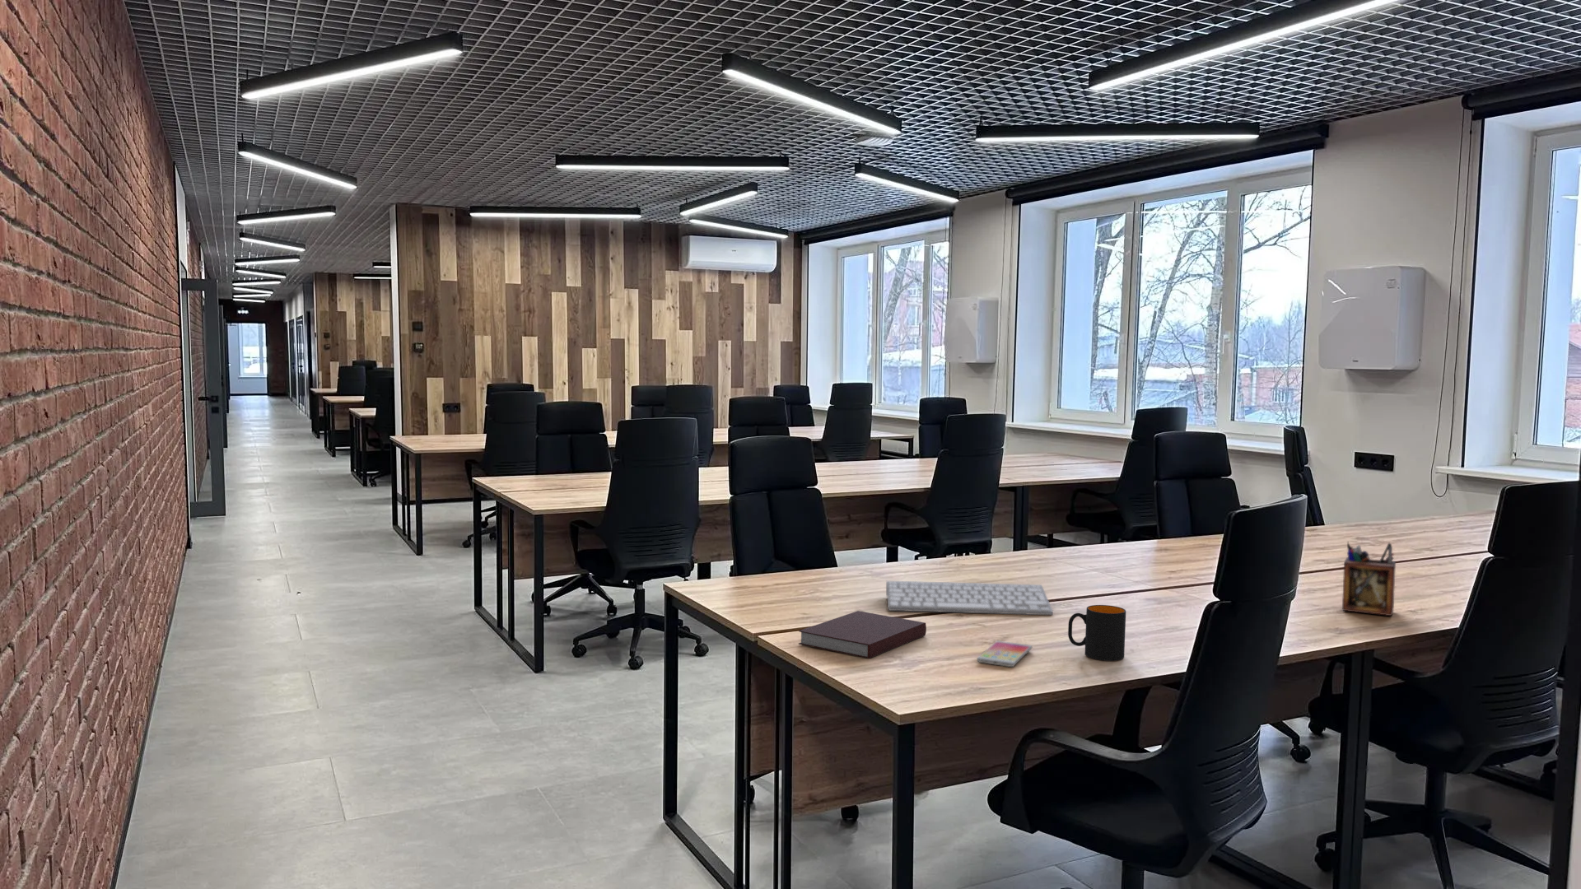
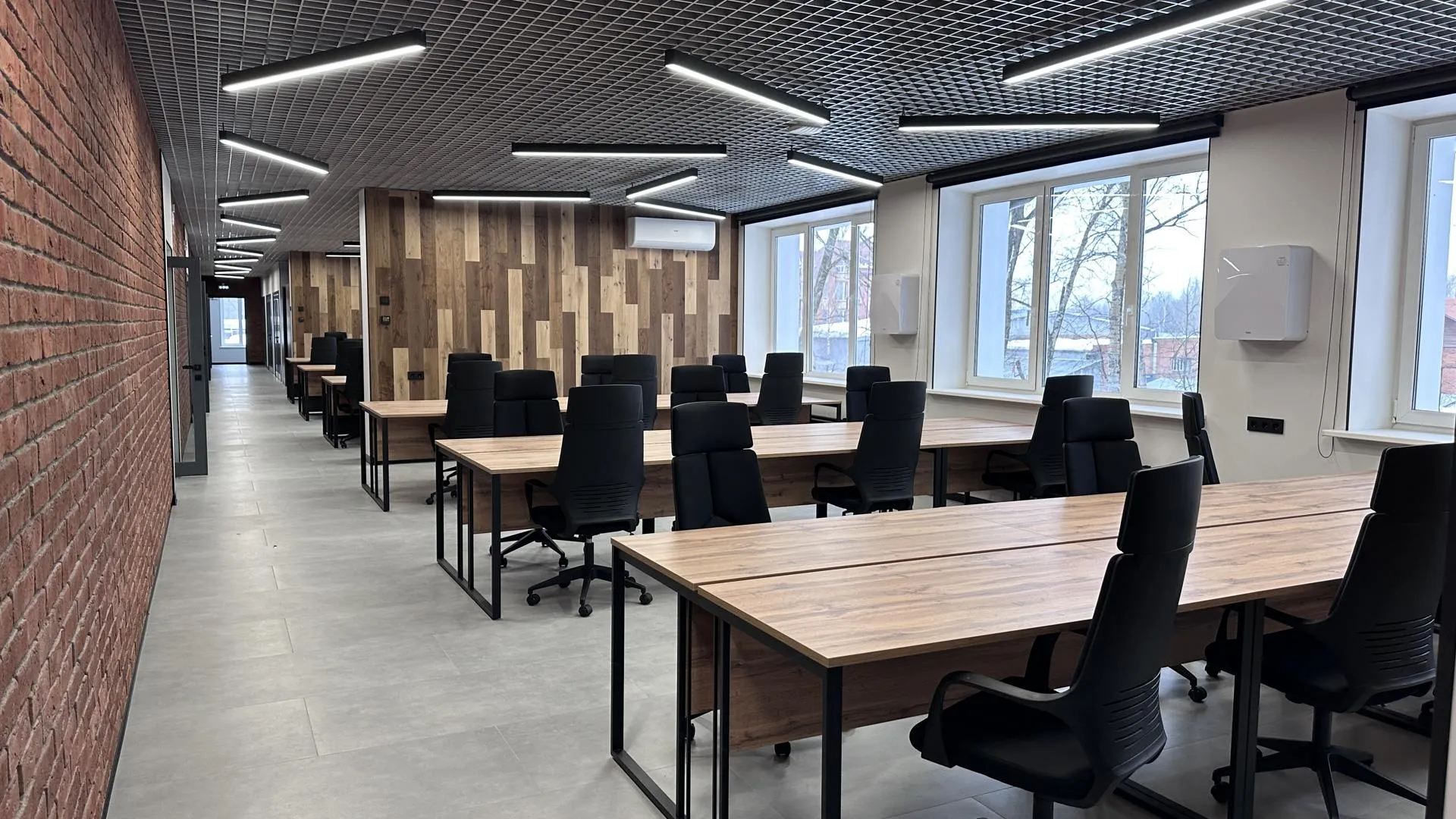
- desk organizer (1368, 576)
- smartphone (1004, 652)
- computer keyboard (966, 596)
- notebook (863, 633)
- mug (1096, 632)
